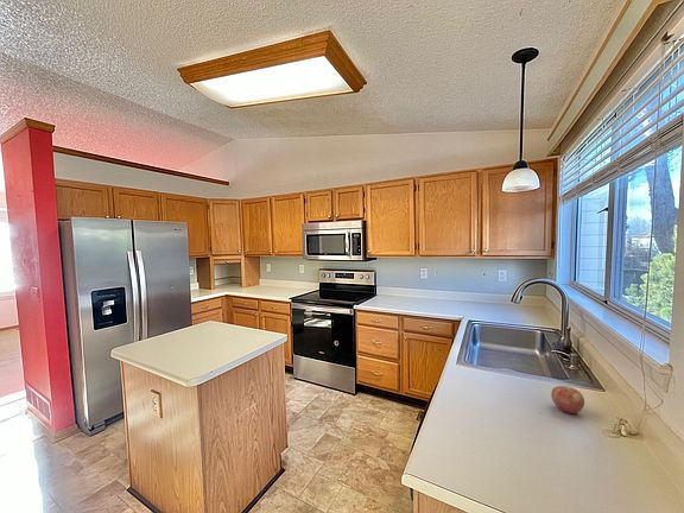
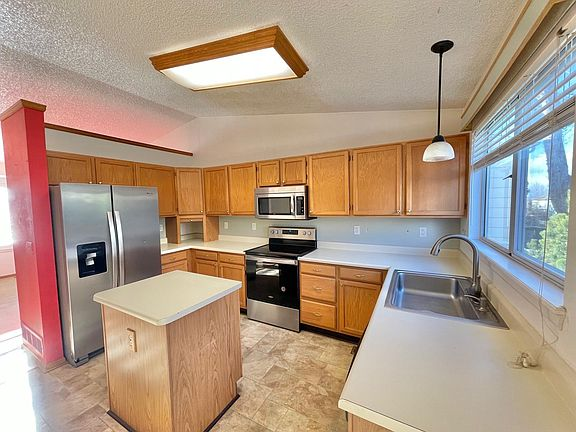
- apple (566, 399)
